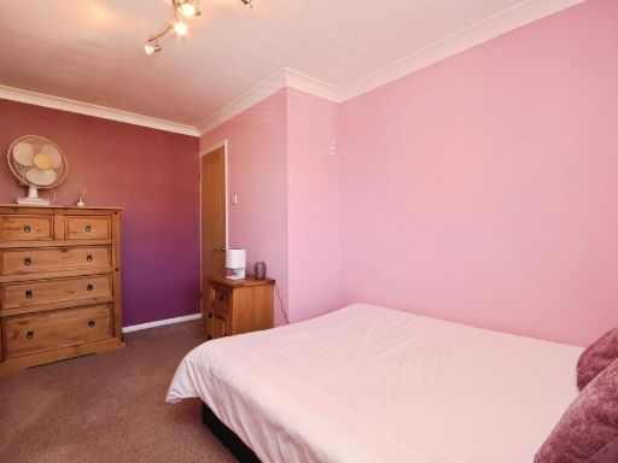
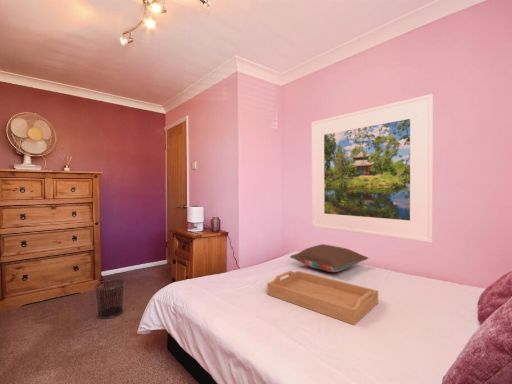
+ serving tray (320, 290)
+ waste bin (110, 298)
+ pillow (328, 257)
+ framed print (362, 172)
